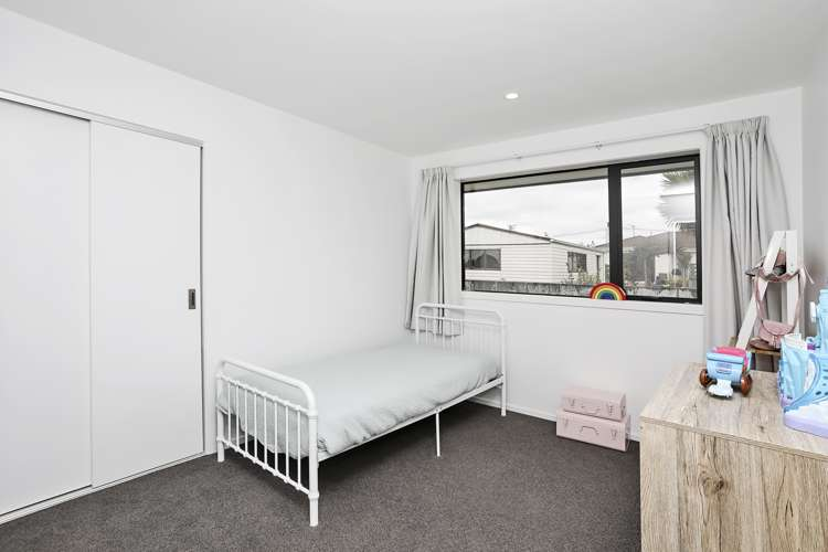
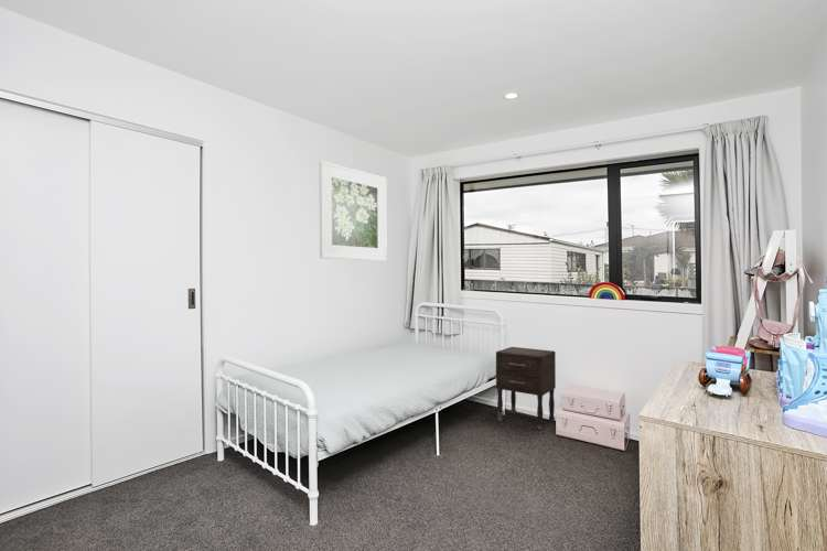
+ nightstand (525, 386)
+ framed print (355, 214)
